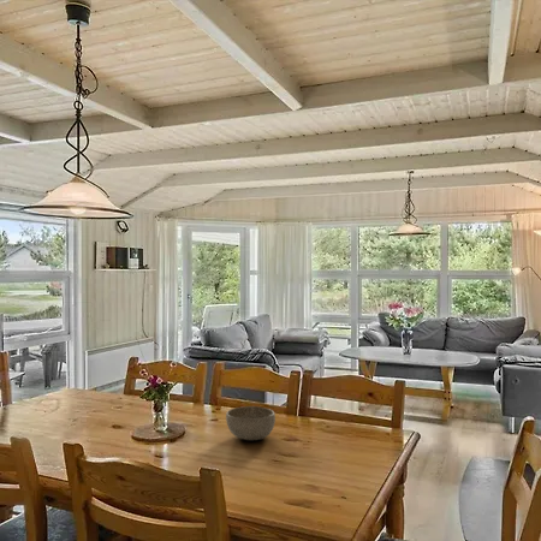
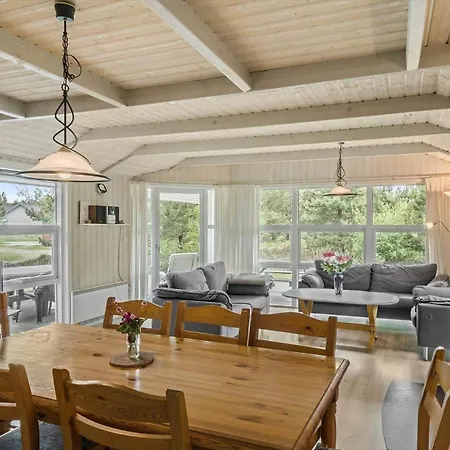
- bowl (250, 424)
